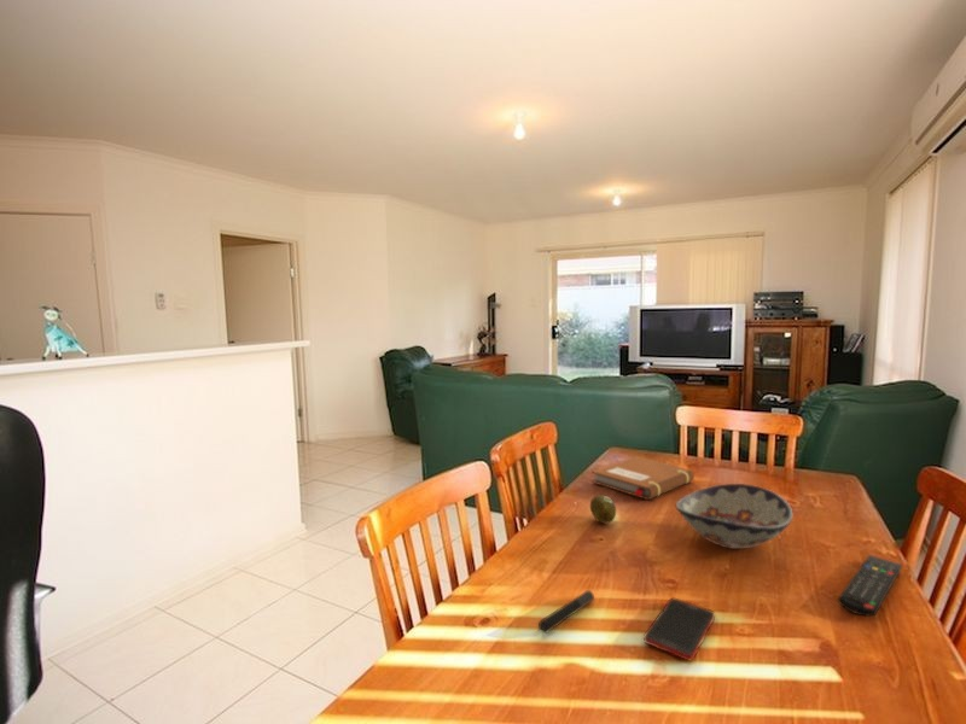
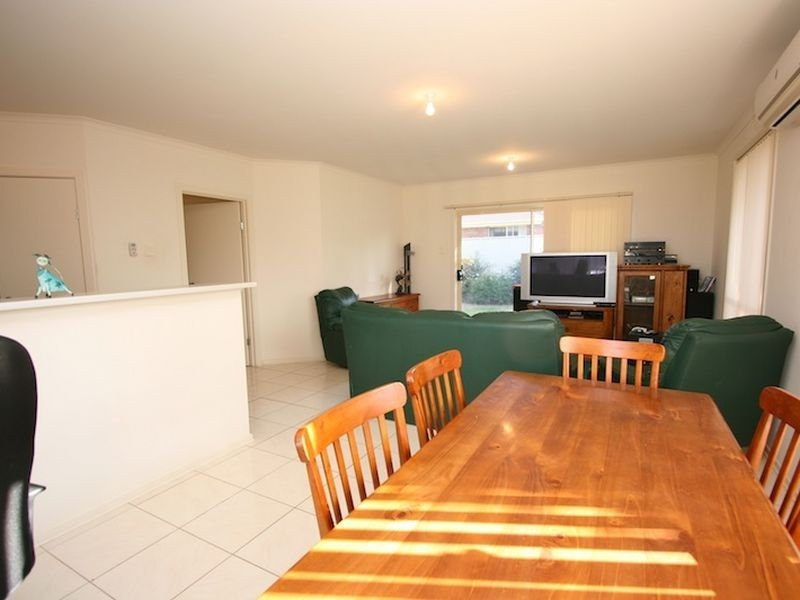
- remote control (871, 584)
- decorative bowl (732, 520)
- pen (565, 611)
- cell phone (680, 626)
- notebook (641, 477)
- fruit (603, 508)
